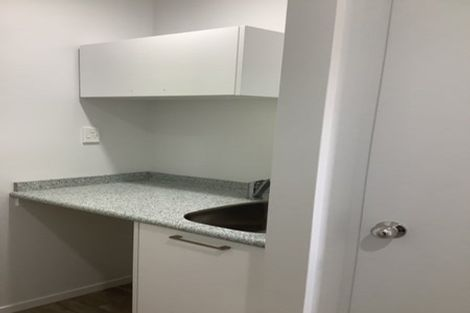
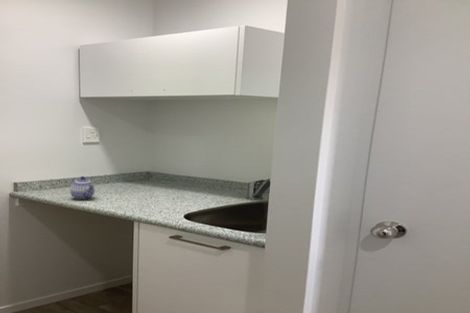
+ teapot (82, 187)
